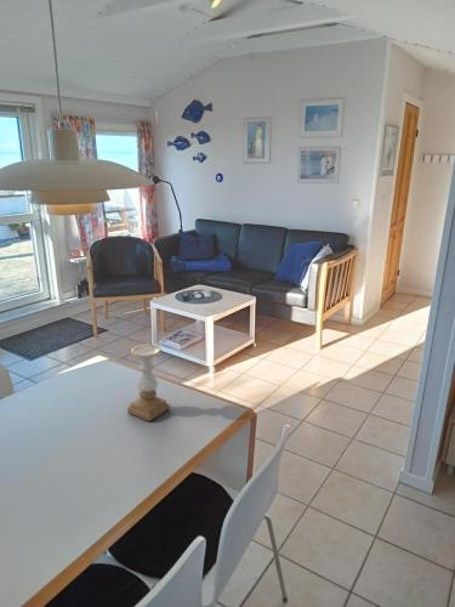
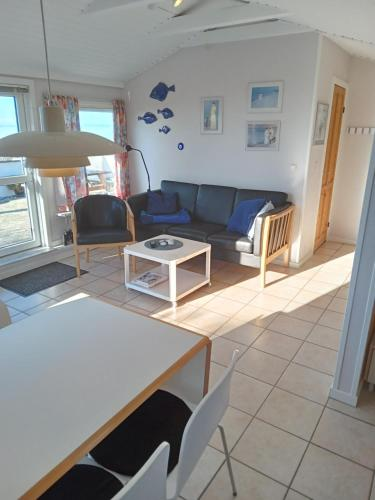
- candle holder (147, 380)
